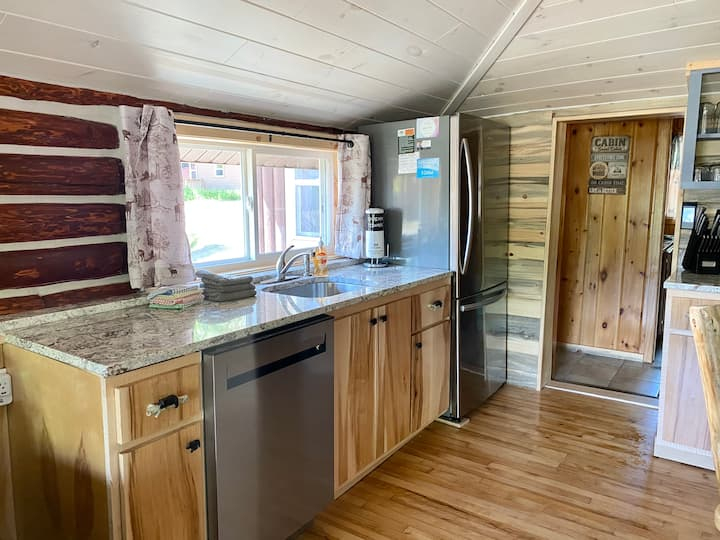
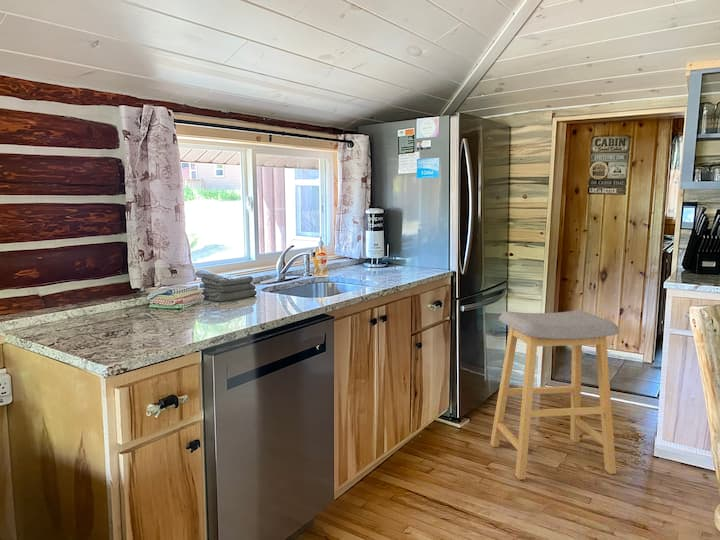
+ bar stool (553, 388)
